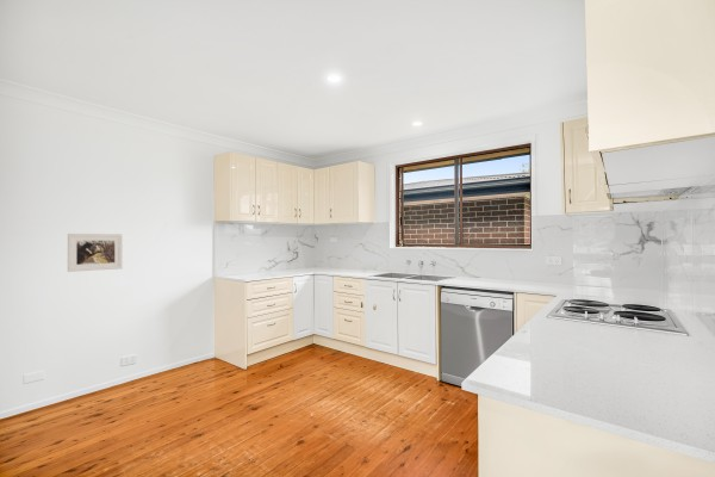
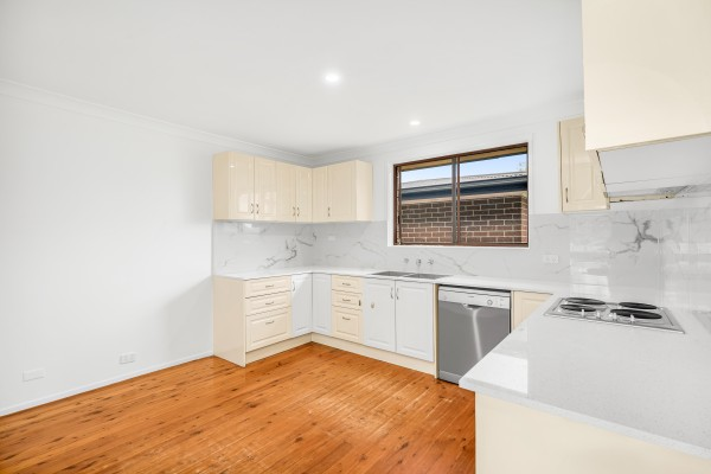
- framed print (95, 252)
